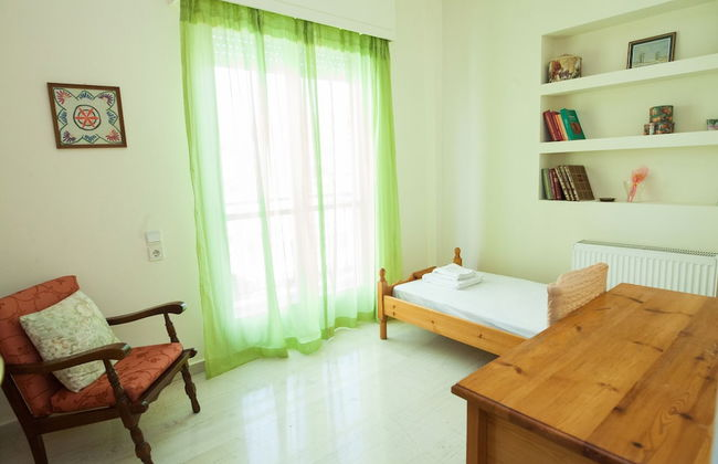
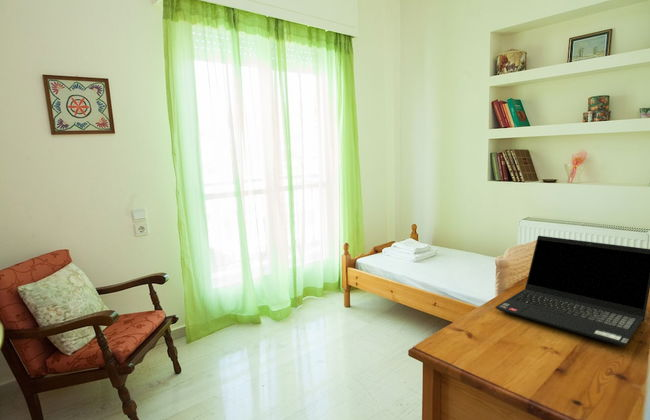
+ laptop computer (573, 281)
